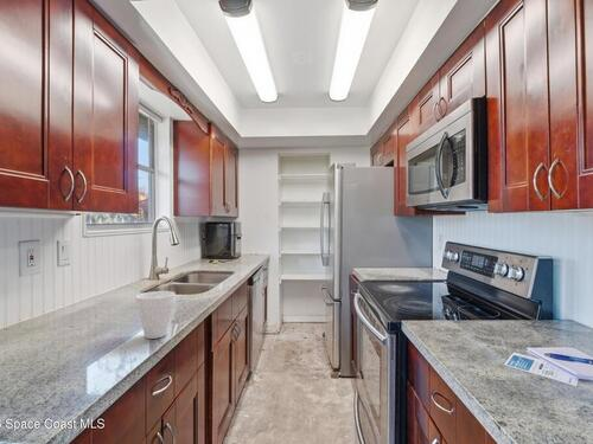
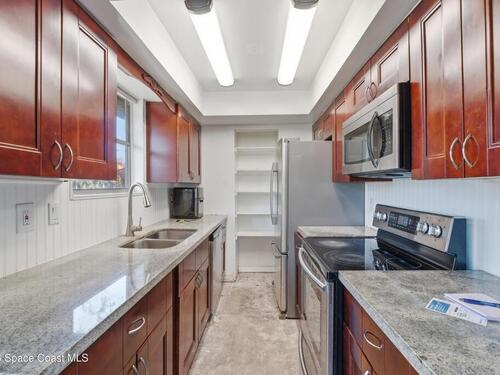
- cup (155, 314)
